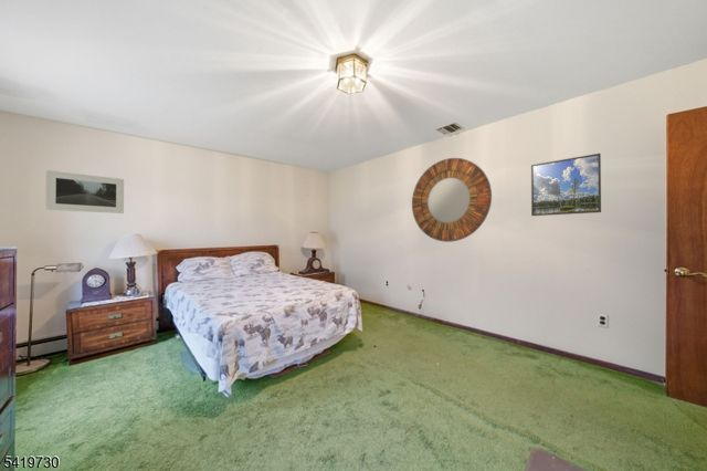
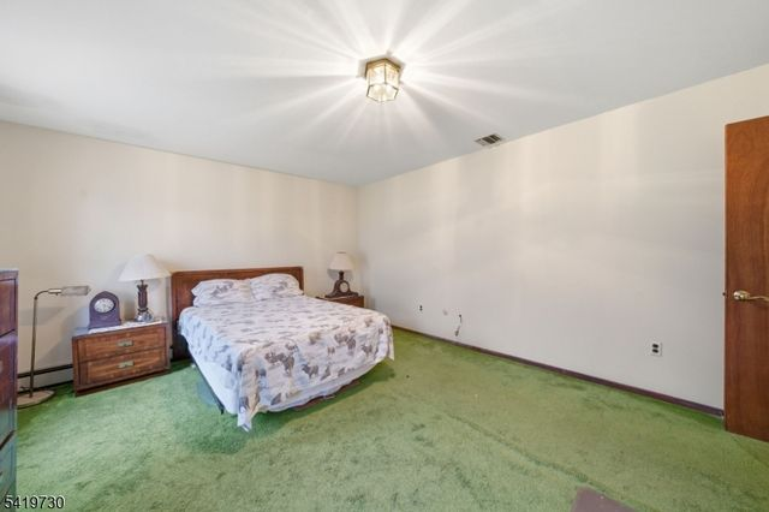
- home mirror (447, 200)
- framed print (563, 187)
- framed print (87, 192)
